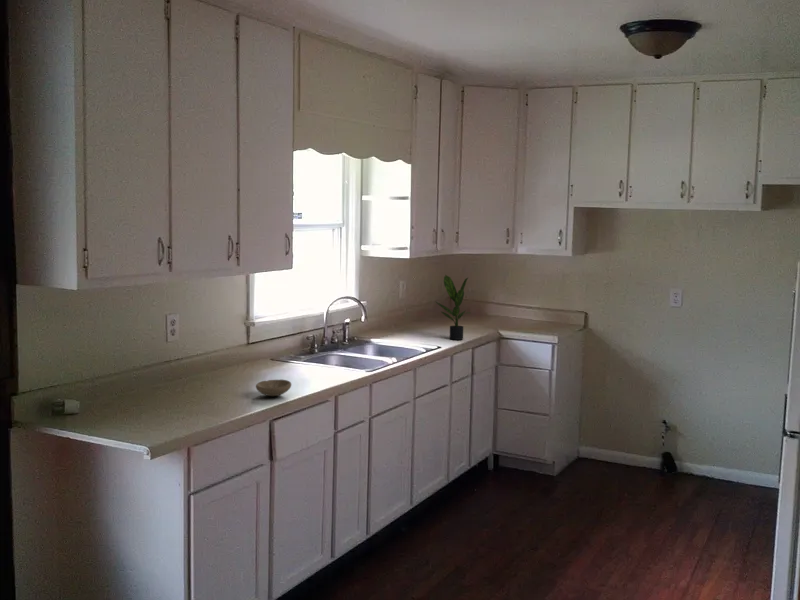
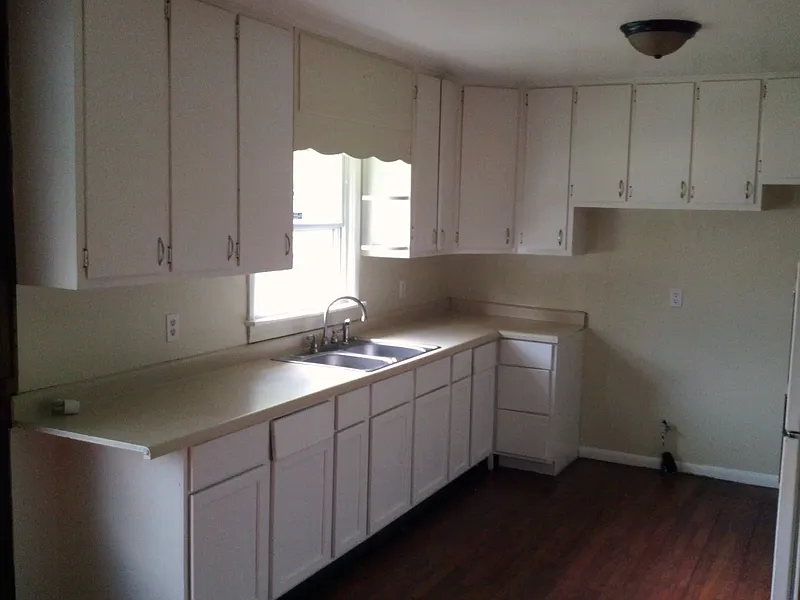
- bowl (273, 388)
- potted plant (453, 308)
